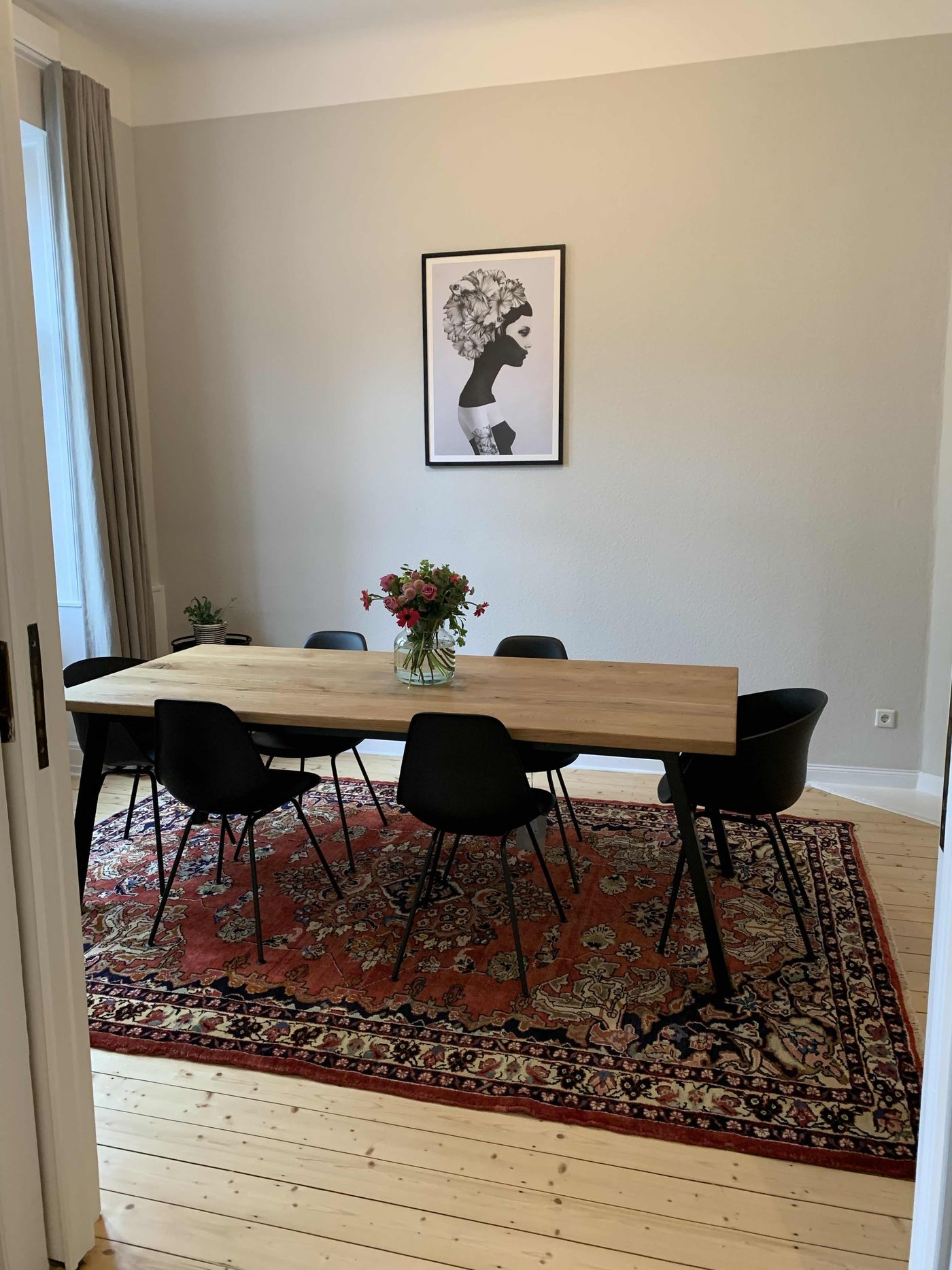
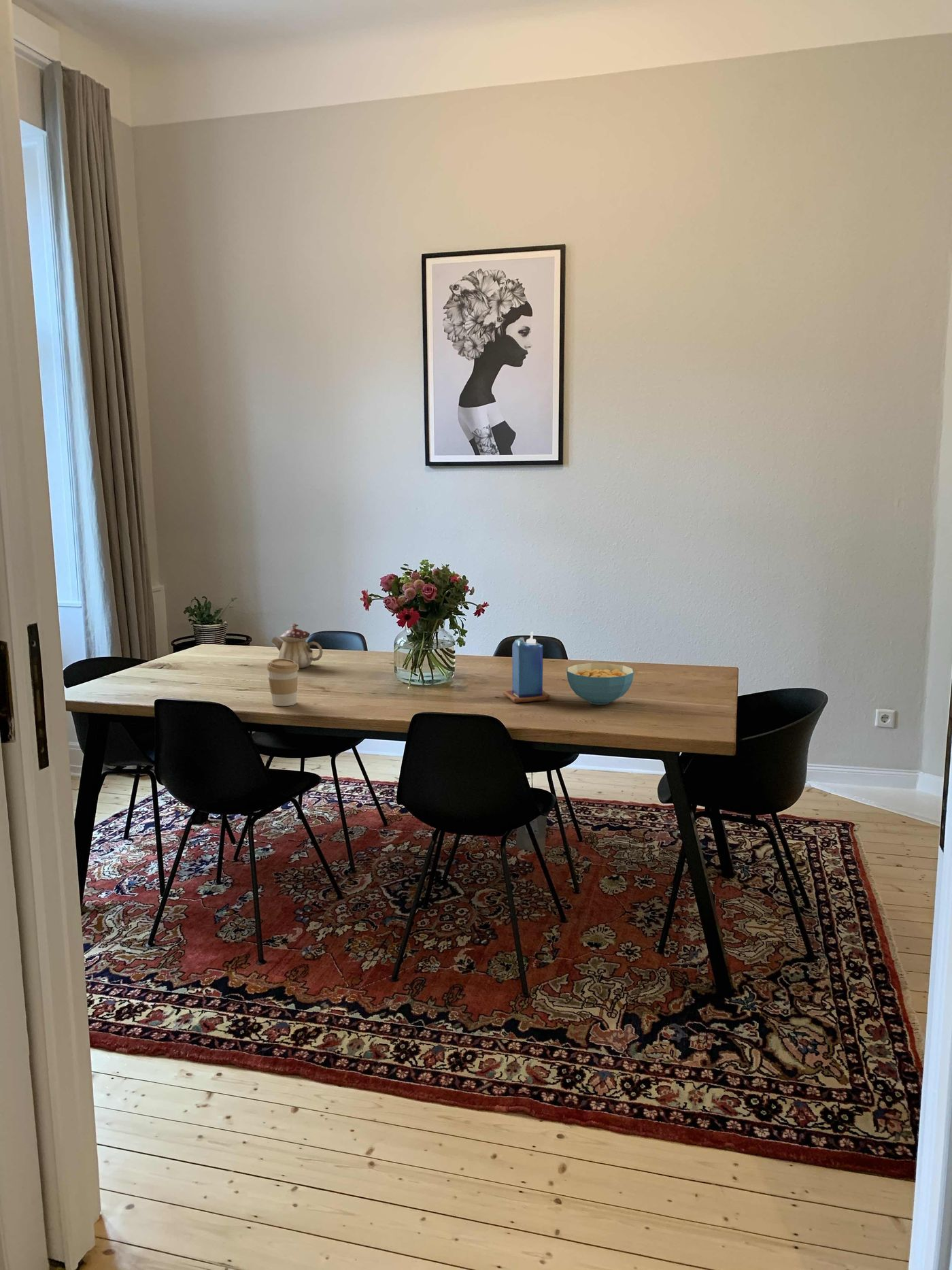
+ candle (526, 665)
+ teapot (297, 644)
+ cereal bowl (599, 686)
+ coffee cup (284, 682)
